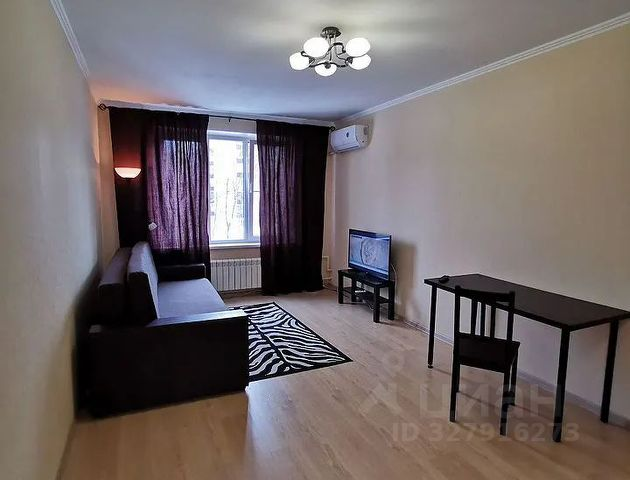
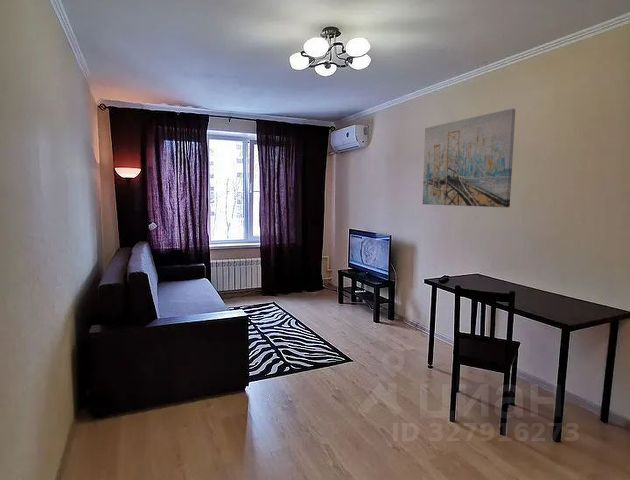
+ wall art (462, 163)
